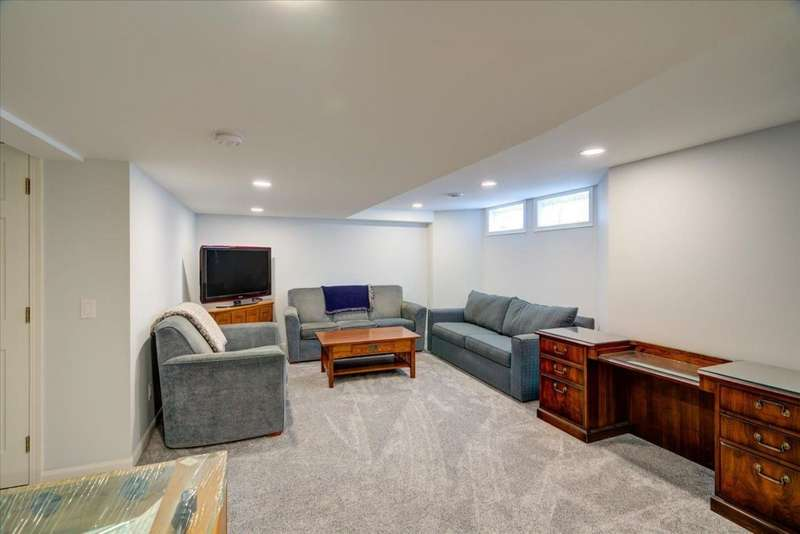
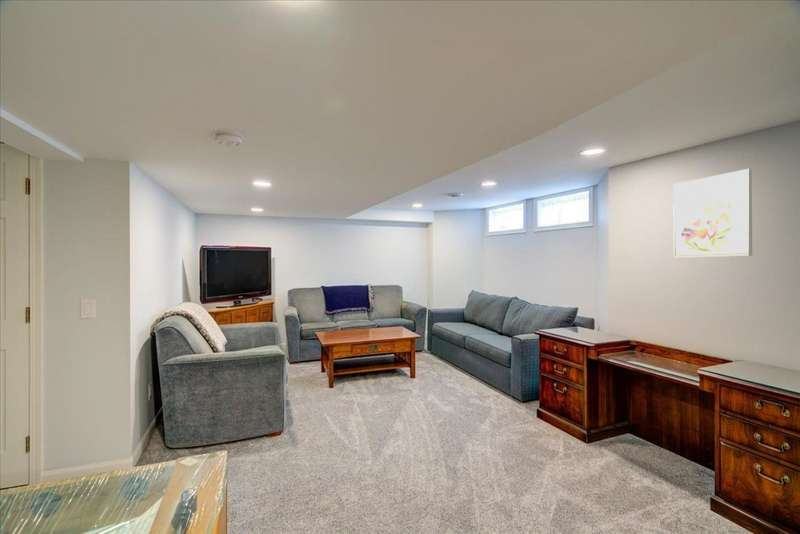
+ wall art (709, 217)
